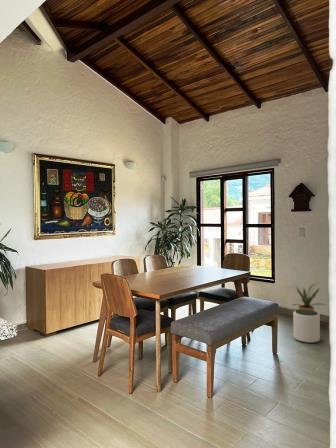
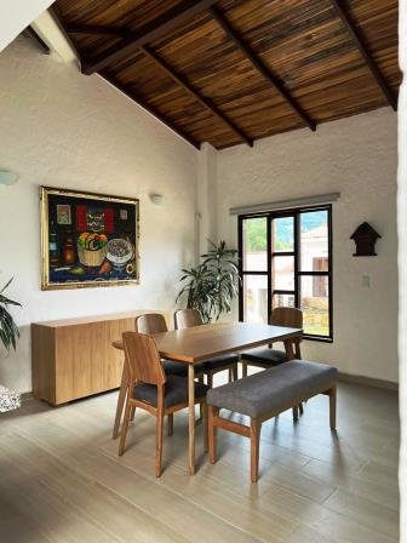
- house plant (306, 301)
- plant pot (306, 325)
